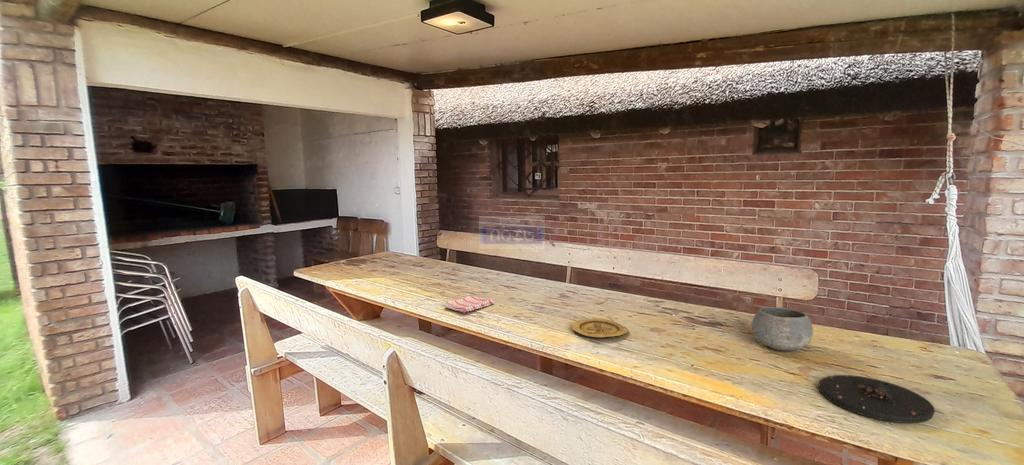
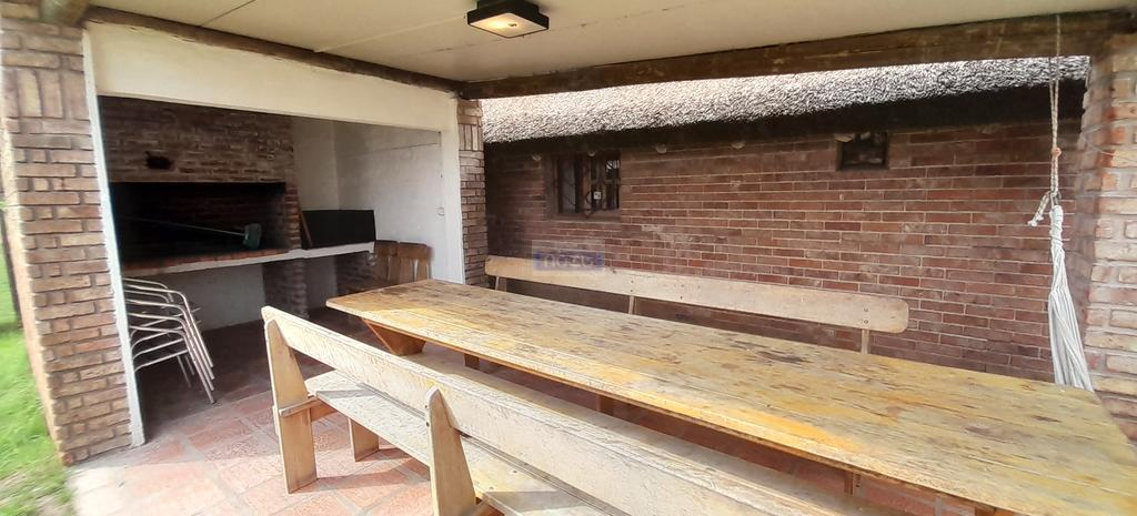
- dish towel (469, 302)
- plate (599, 328)
- plate (873, 390)
- bowl (781, 329)
